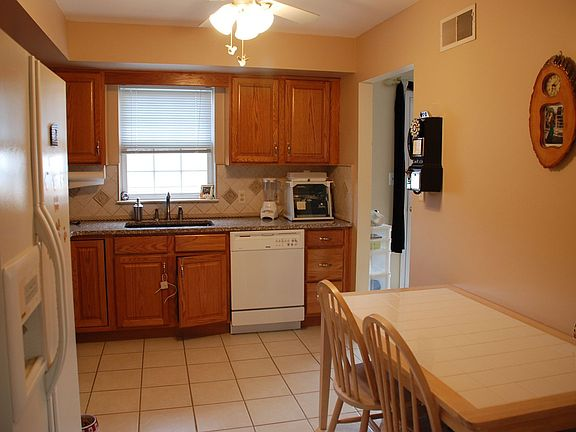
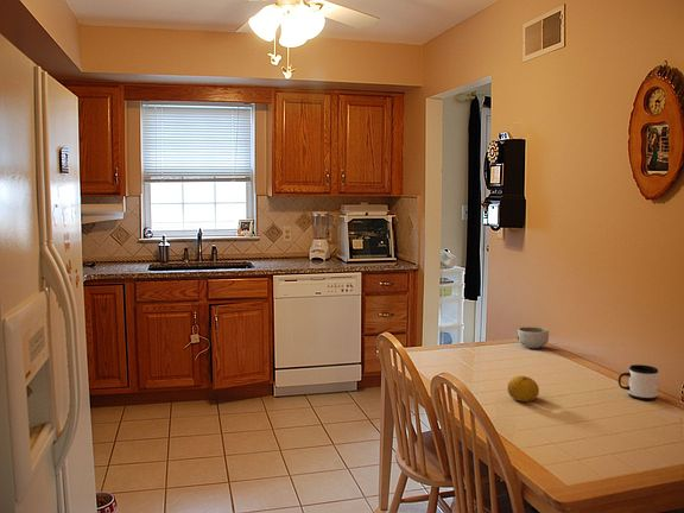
+ bowl (532, 337)
+ fruit (522, 387)
+ mug (636, 381)
